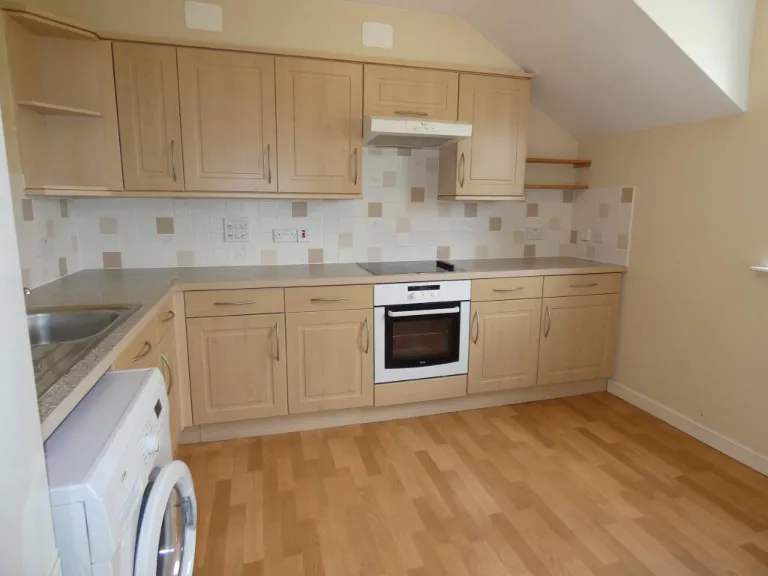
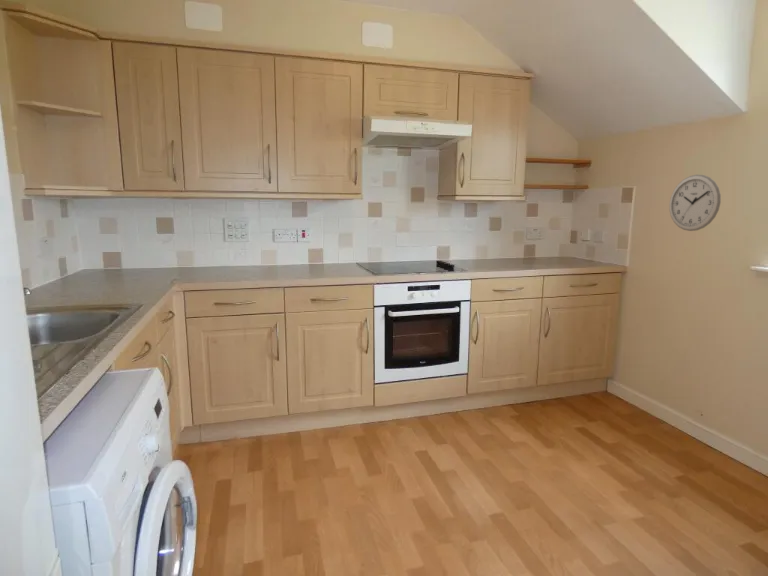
+ wall clock (692, 203)
